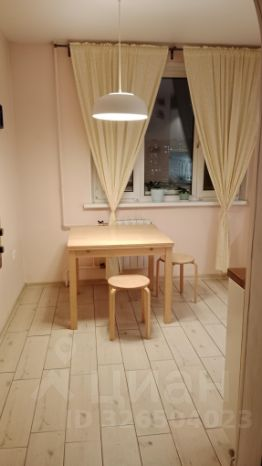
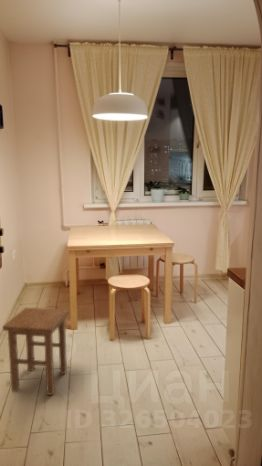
+ stool (39, 345)
